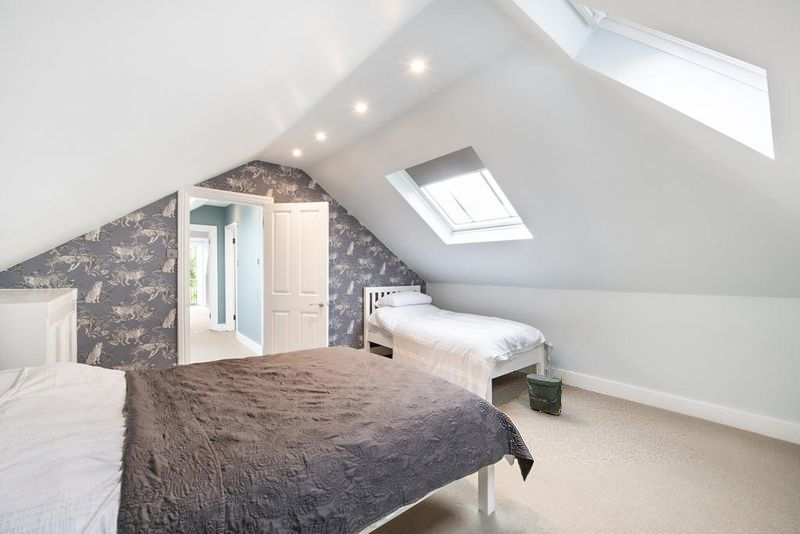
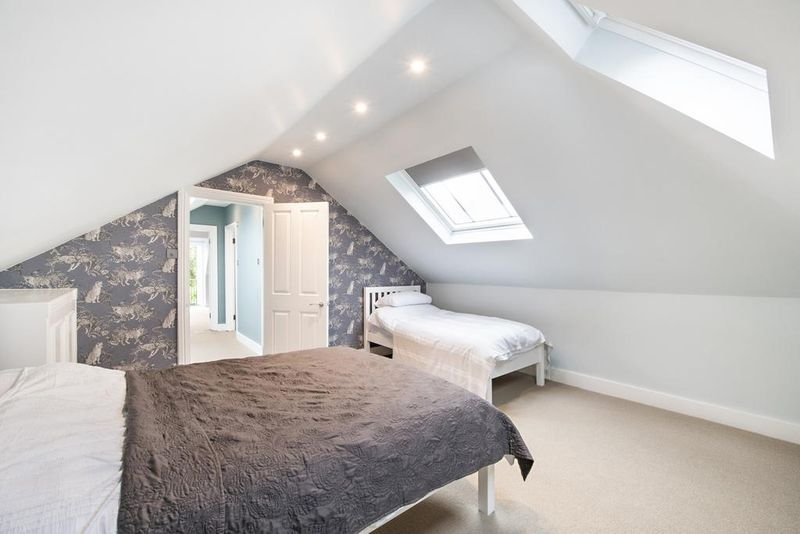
- bag (544, 394)
